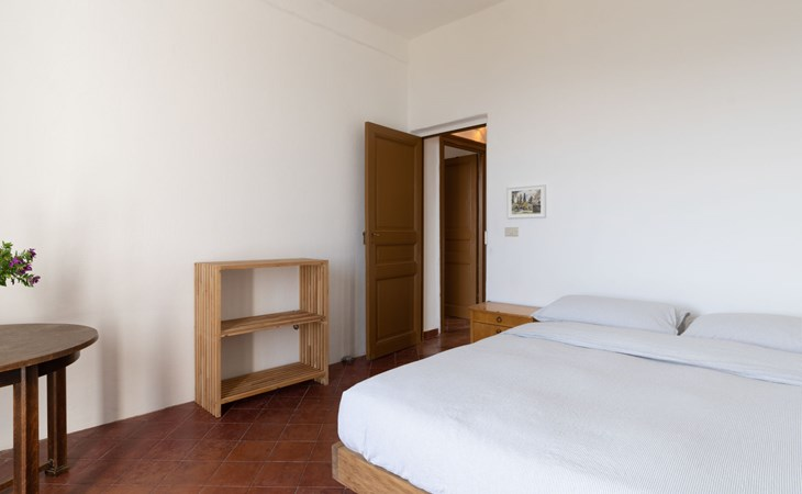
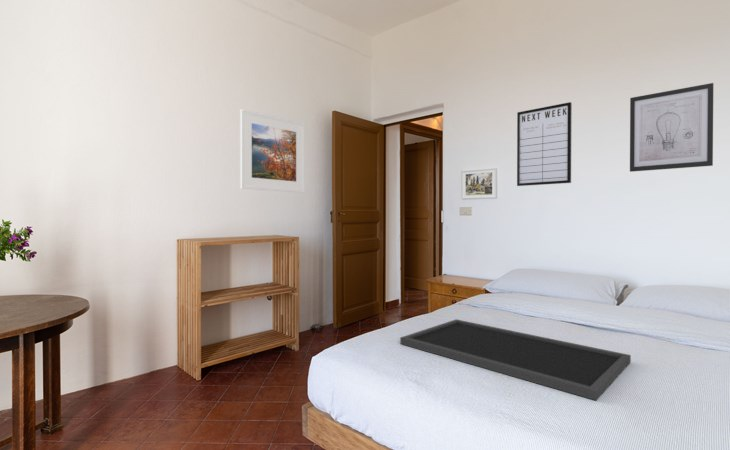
+ writing board (543, 146)
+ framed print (274, 153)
+ tray (507, 349)
+ wall art (669, 129)
